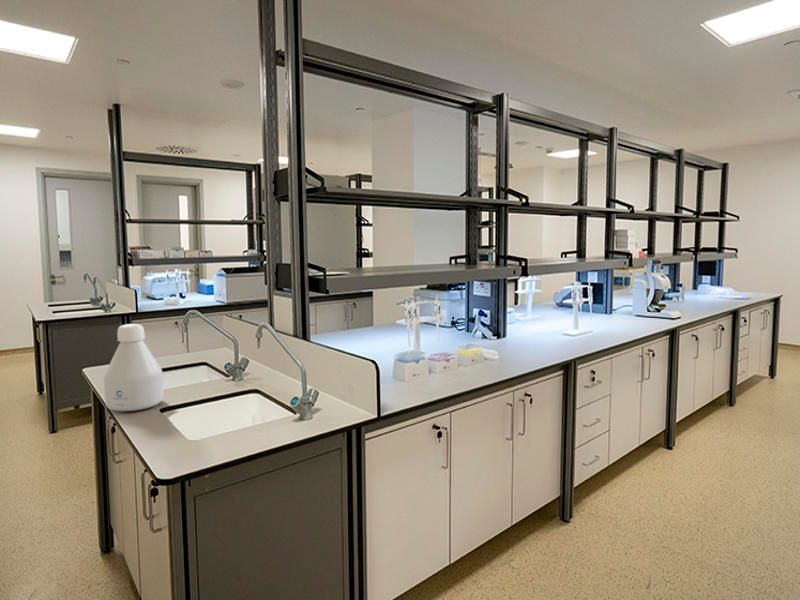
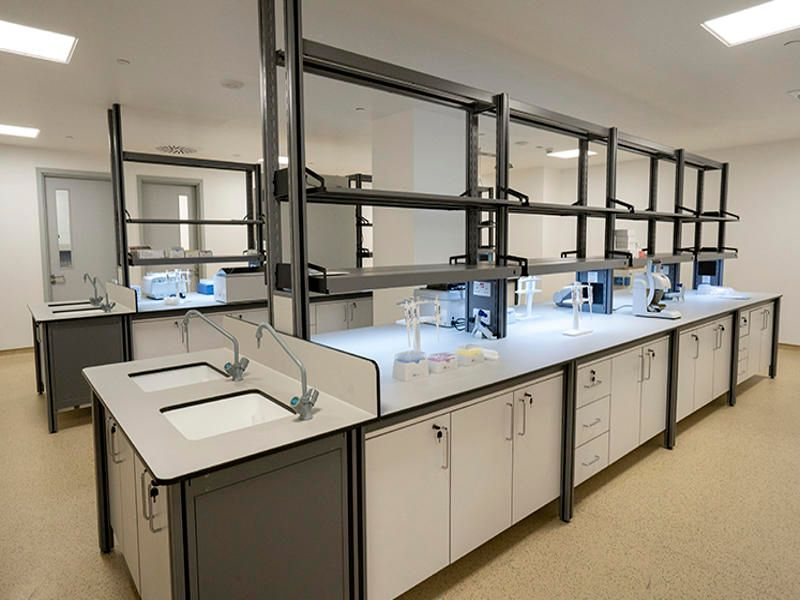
- bottle (133, 364)
